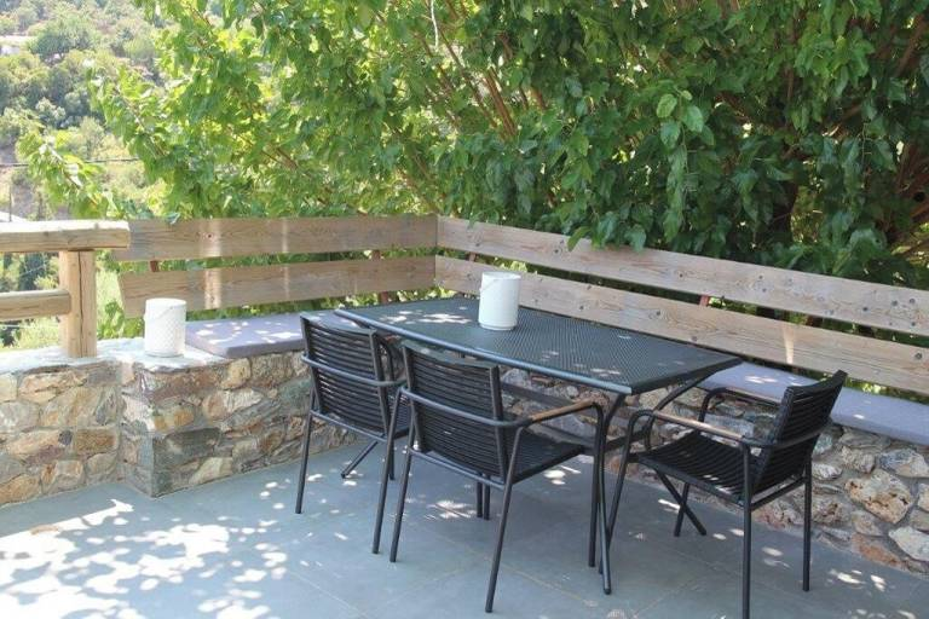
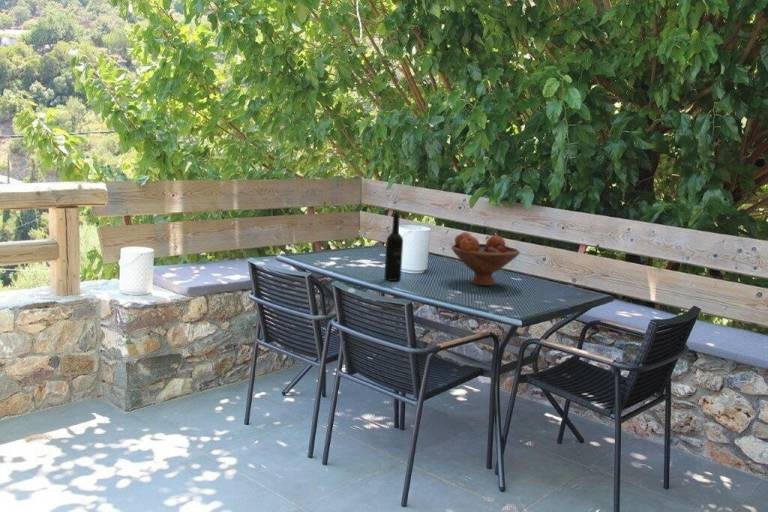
+ wine bottle (394, 245)
+ fruit bowl (484, 259)
